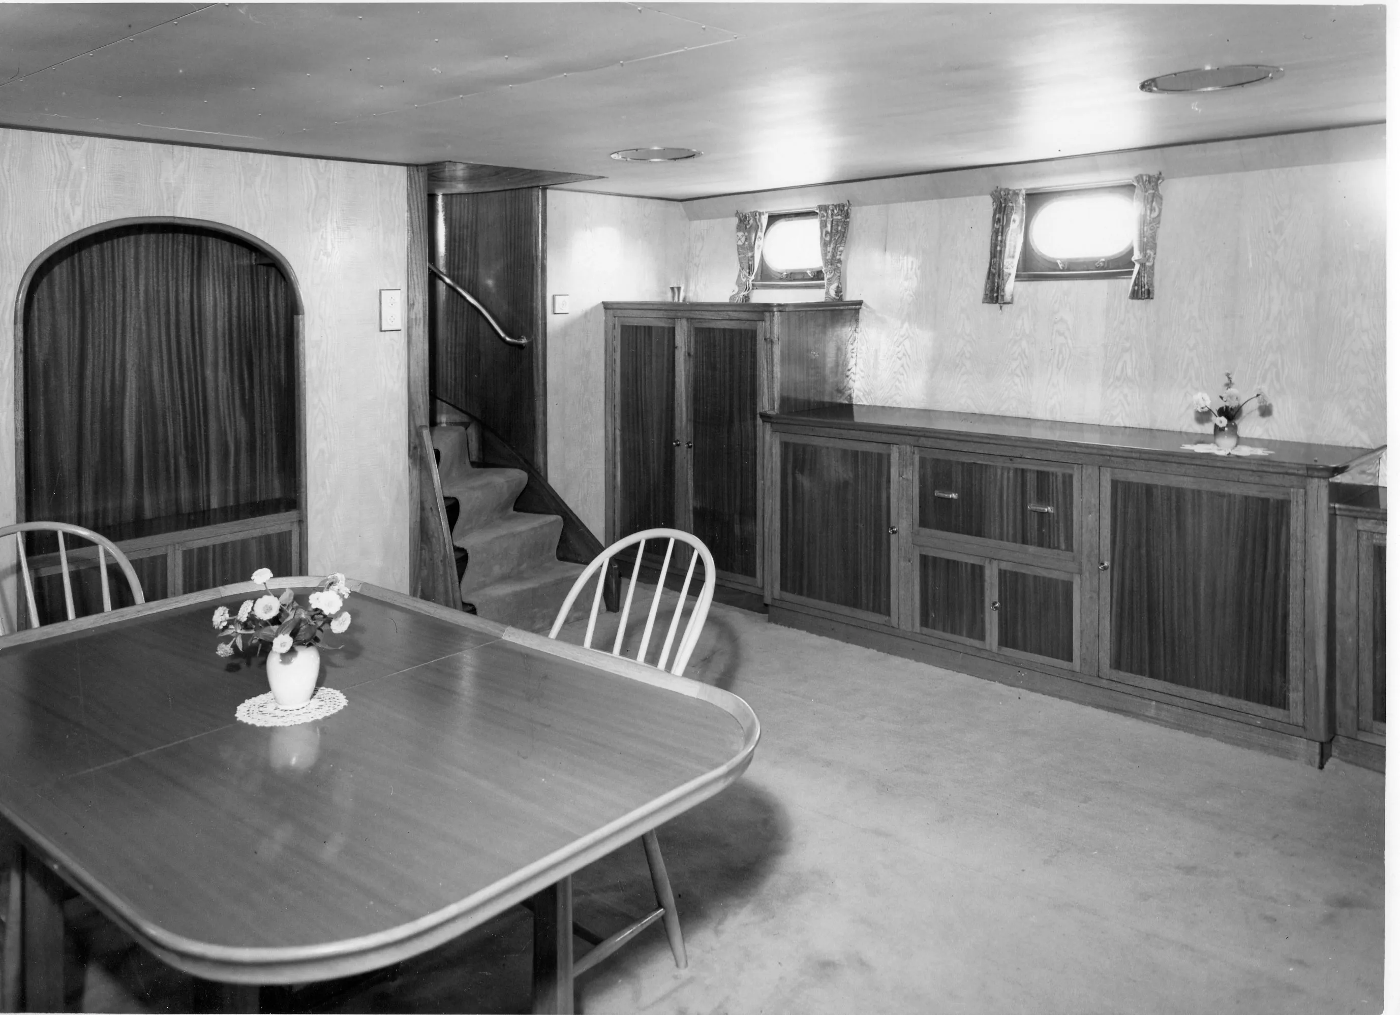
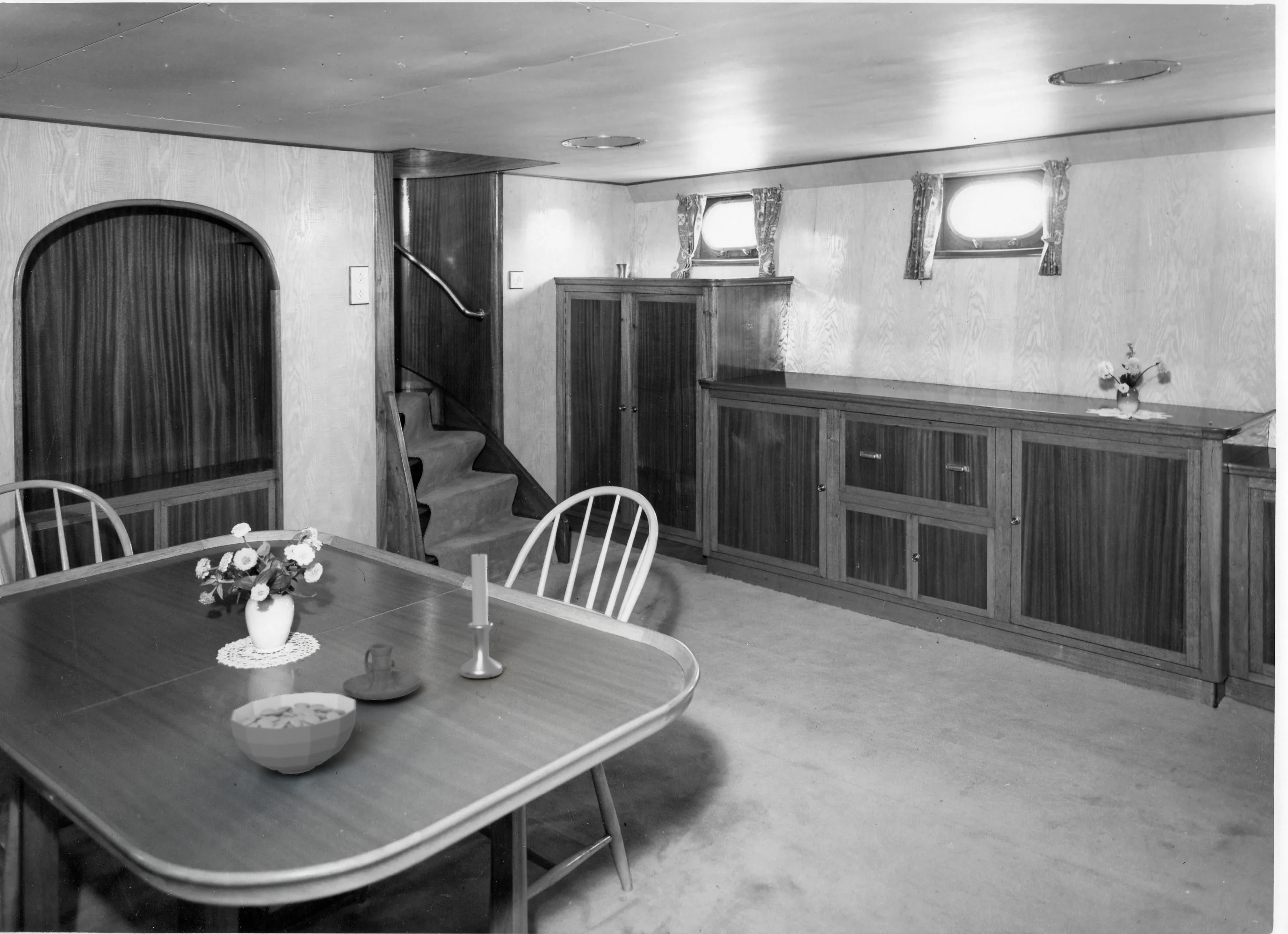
+ candle holder (379, 668)
+ candle holder (480, 611)
+ cereal bowl (296, 738)
